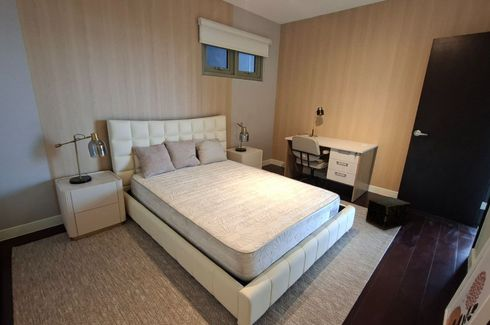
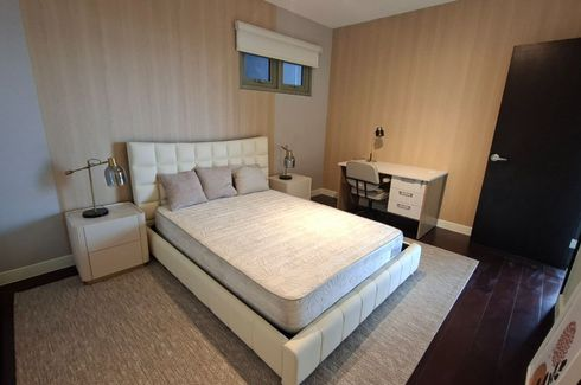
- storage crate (387, 211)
